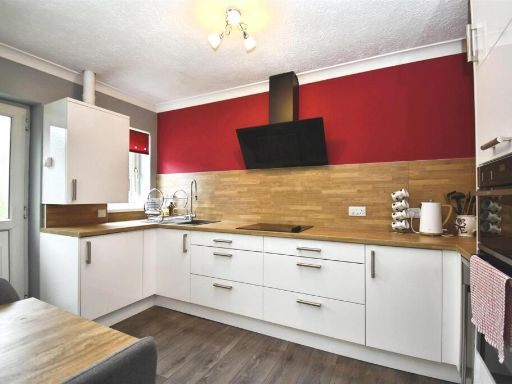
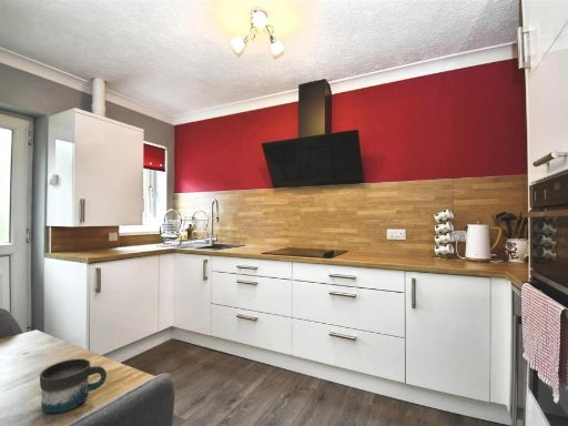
+ mug (71, 383)
